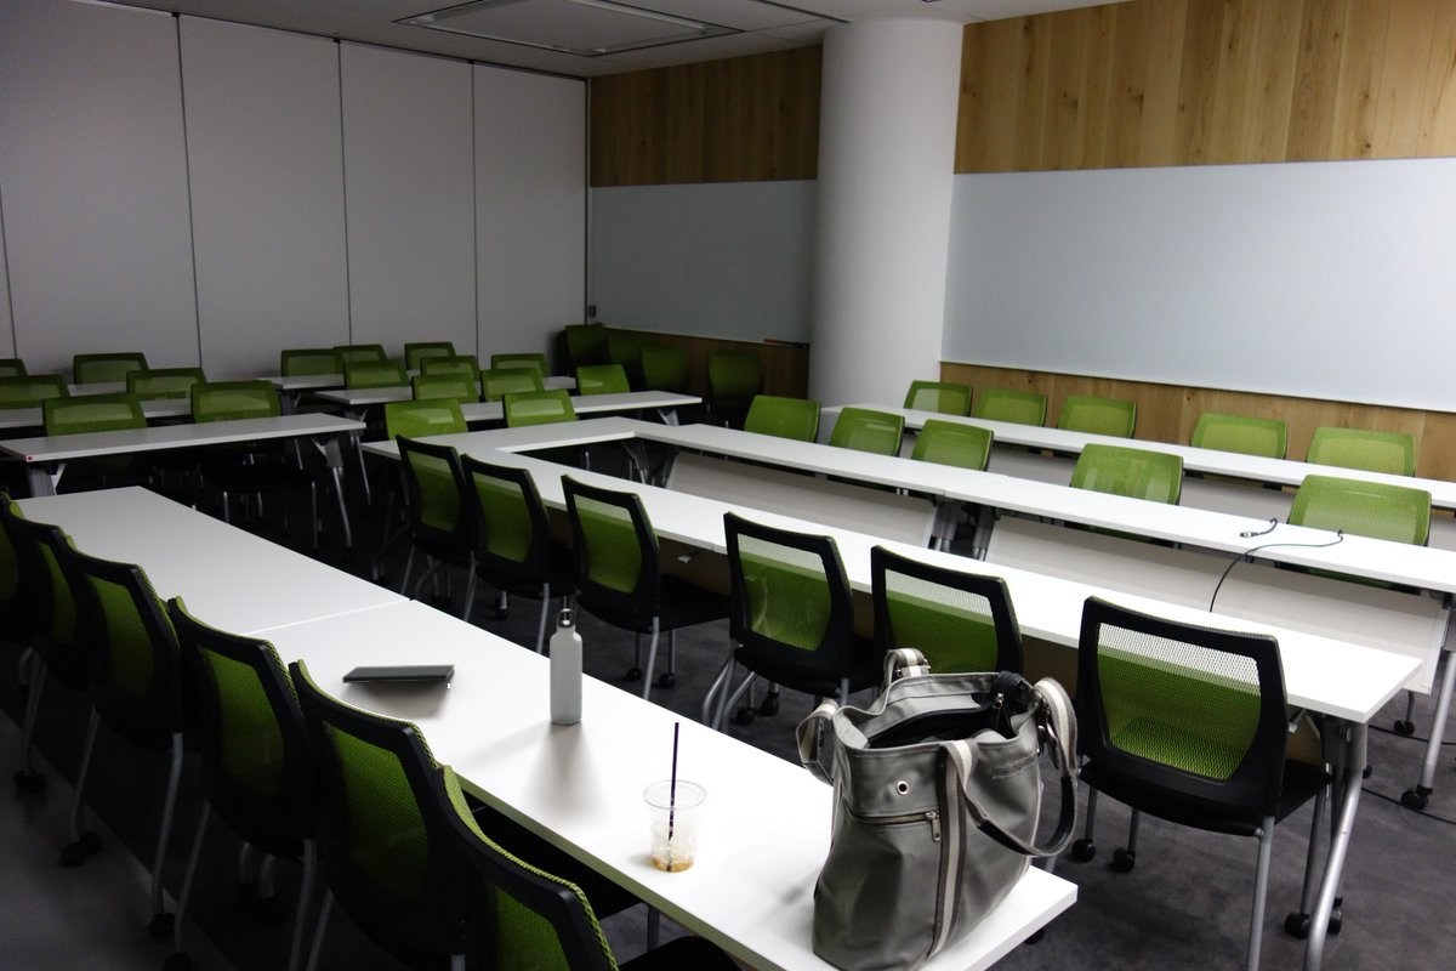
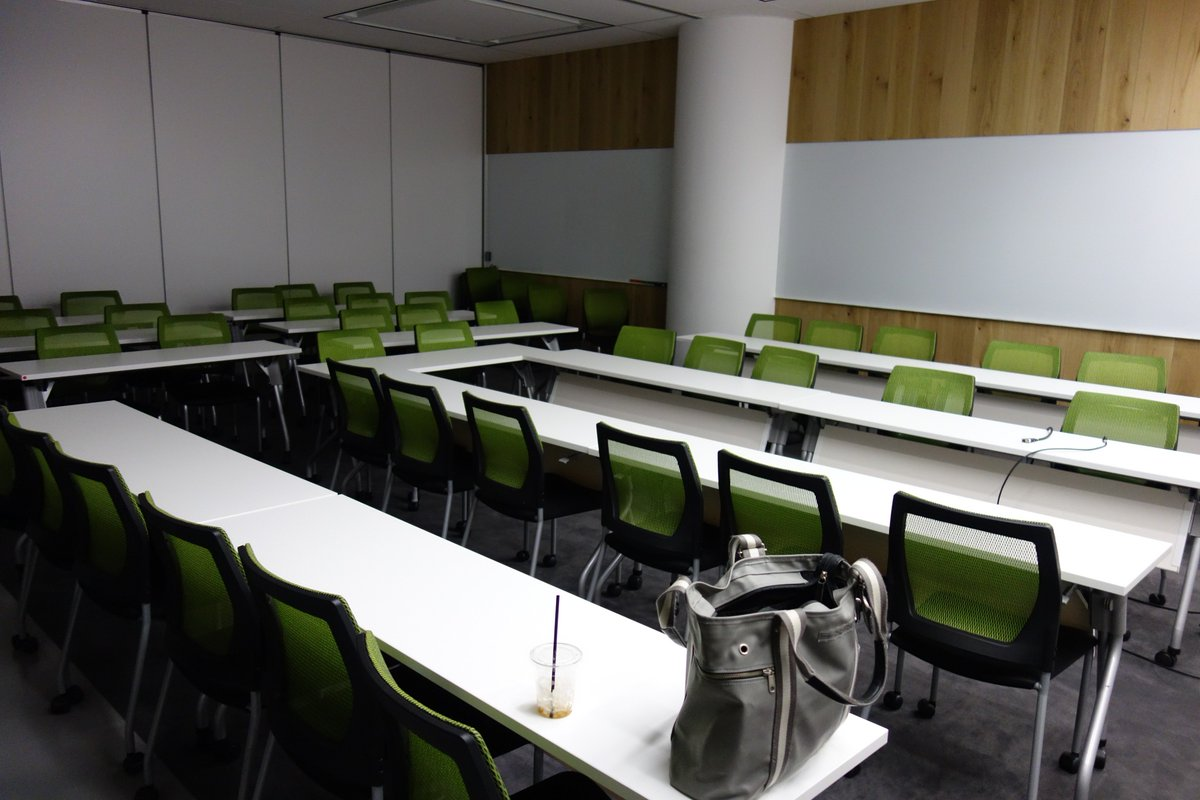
- water bottle (565, 664)
- notepad (400, 674)
